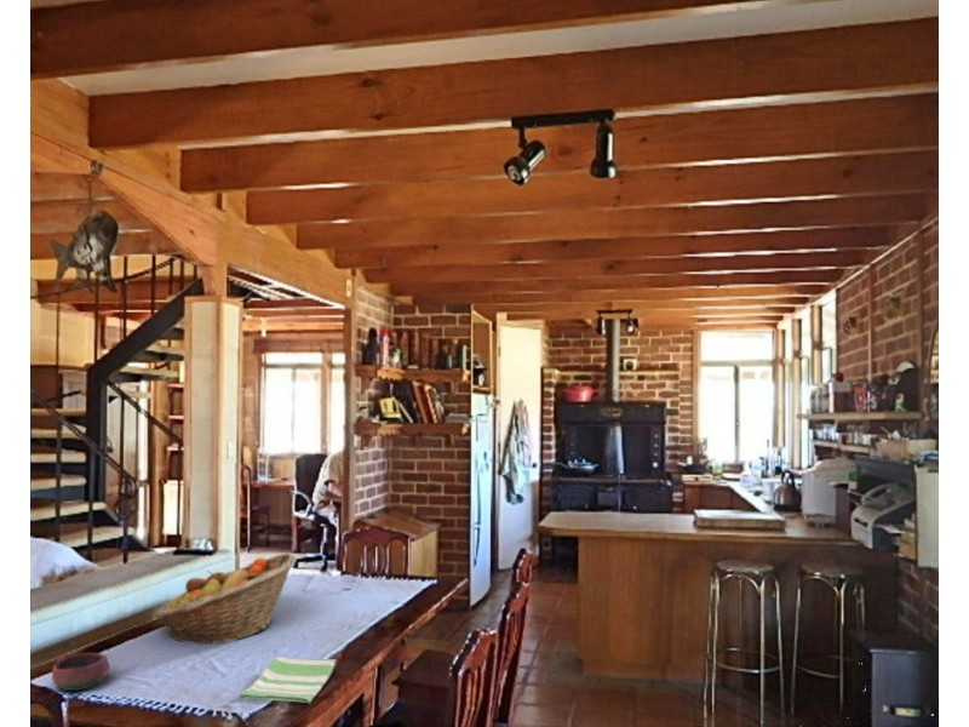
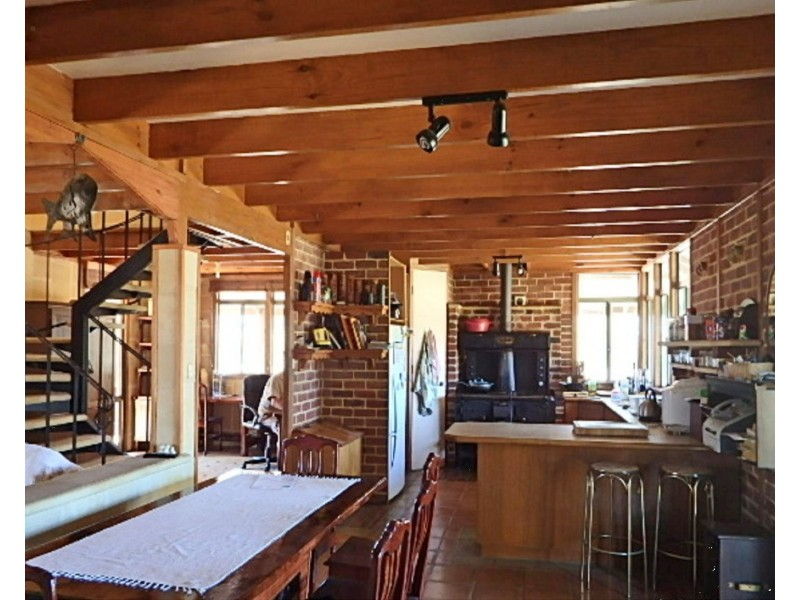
- fruit basket (229, 595)
- bowl (74, 672)
- dish towel (291, 677)
